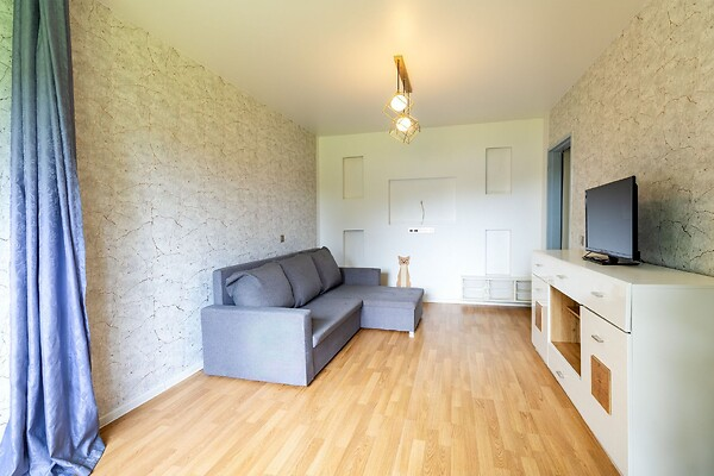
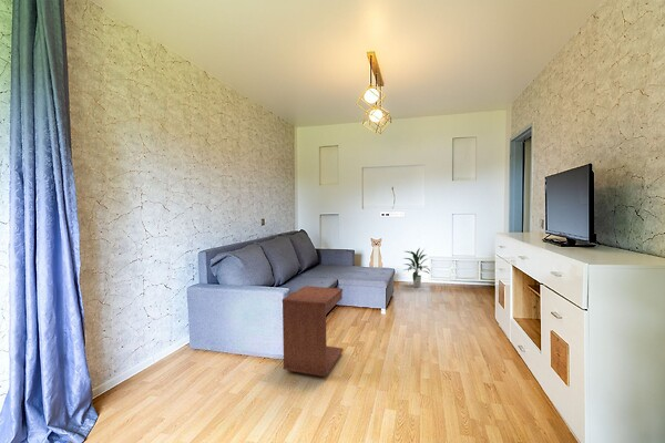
+ indoor plant (416, 267)
+ side table (314, 328)
